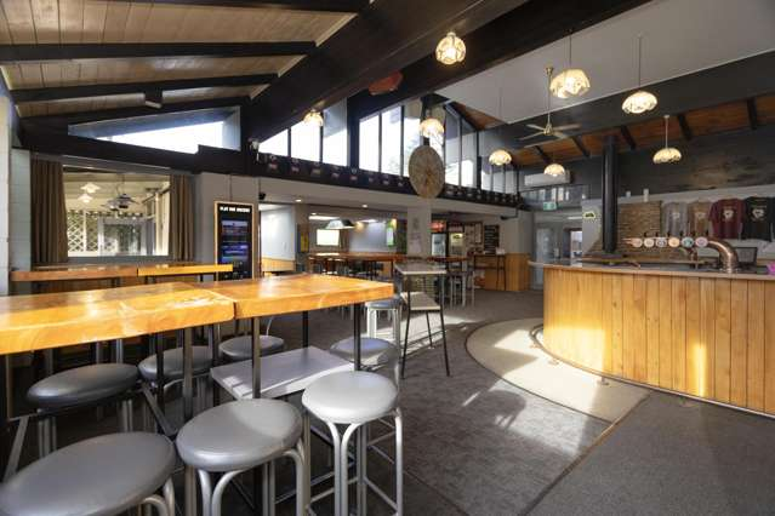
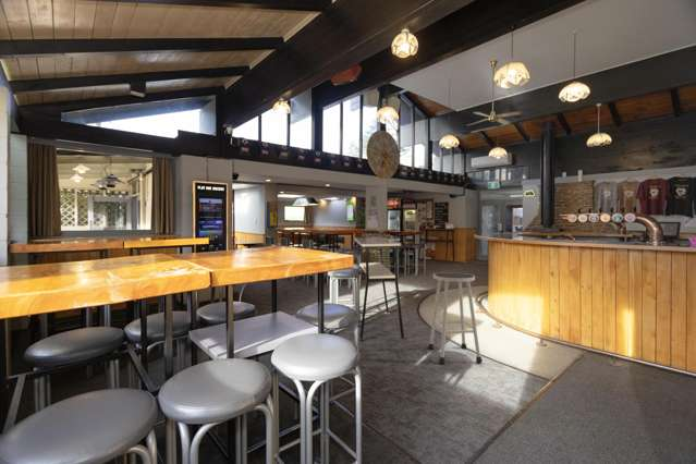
+ stool (453, 321)
